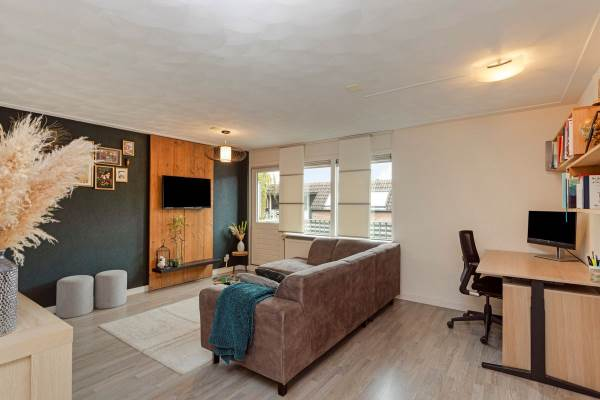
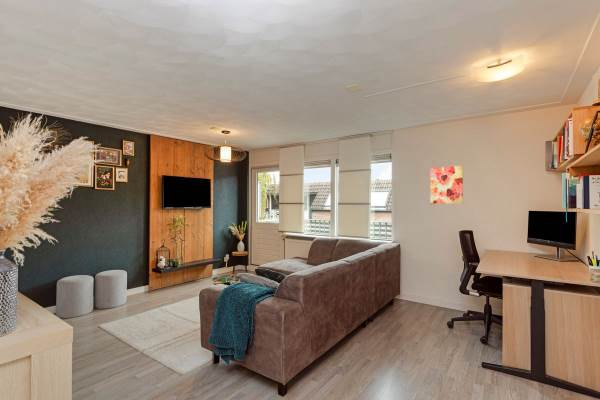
+ wall art (446, 185)
